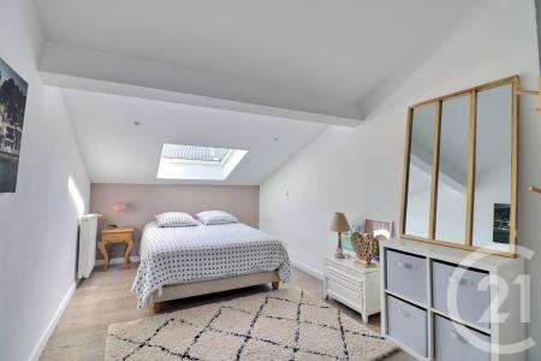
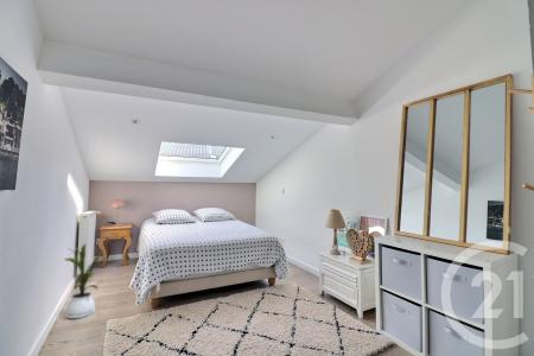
+ house plant (82, 276)
